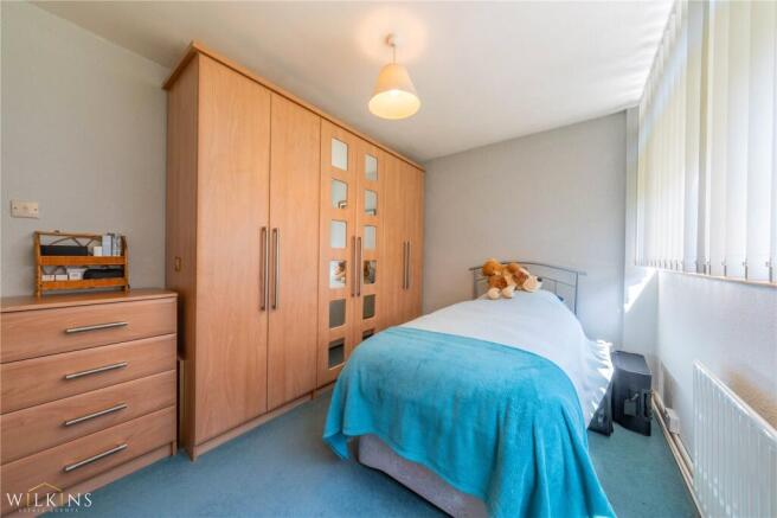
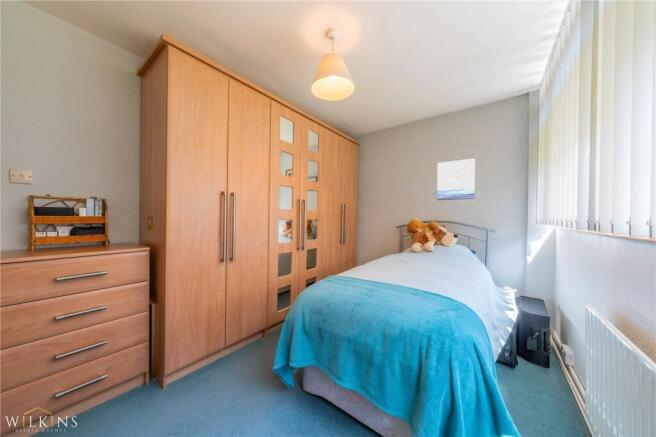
+ wall art (455, 180)
